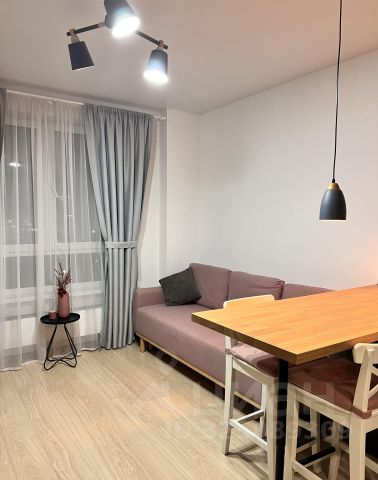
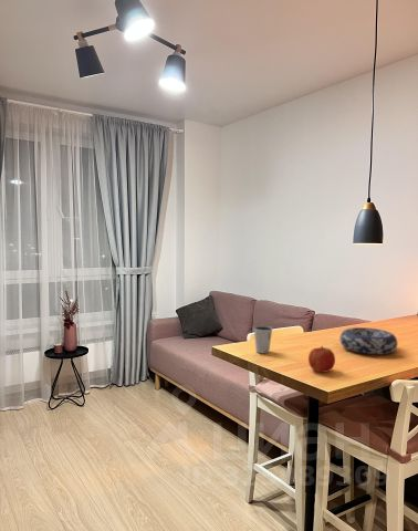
+ dixie cup (262, 340)
+ fruit (321, 357)
+ decorative bowl (367, 341)
